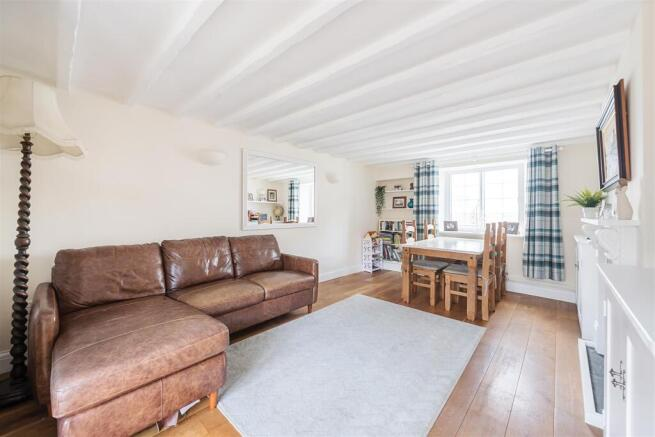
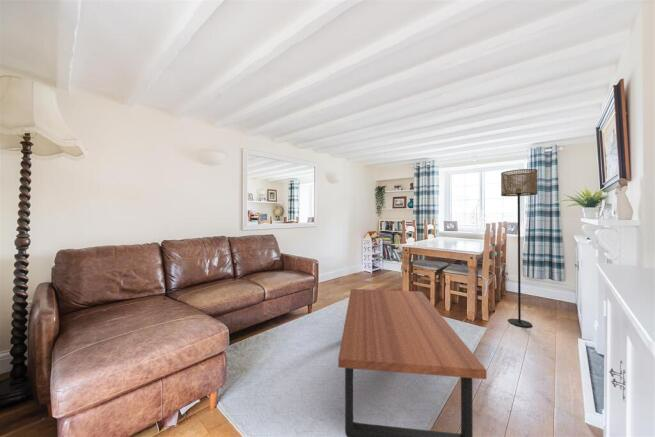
+ floor lamp (519, 247)
+ coffee table (393, 345)
